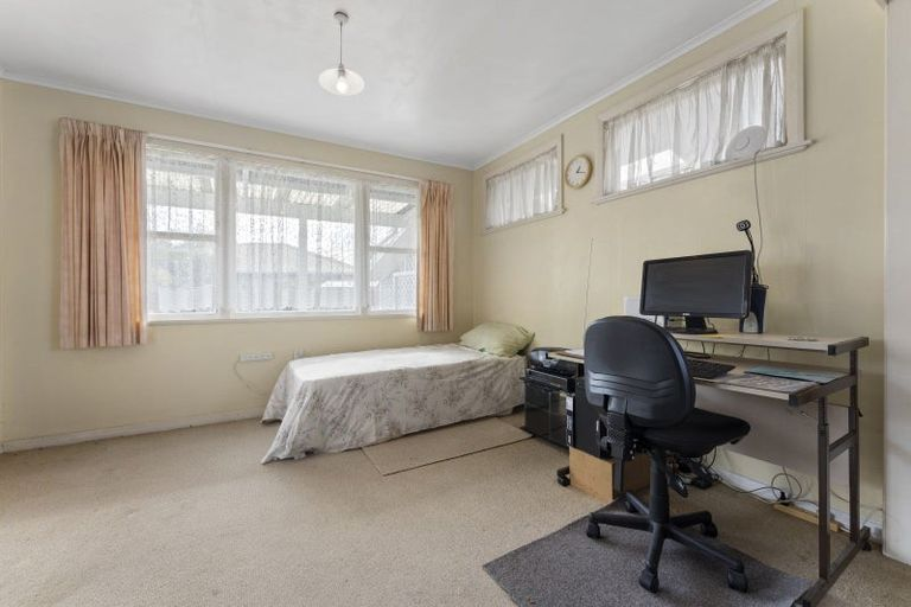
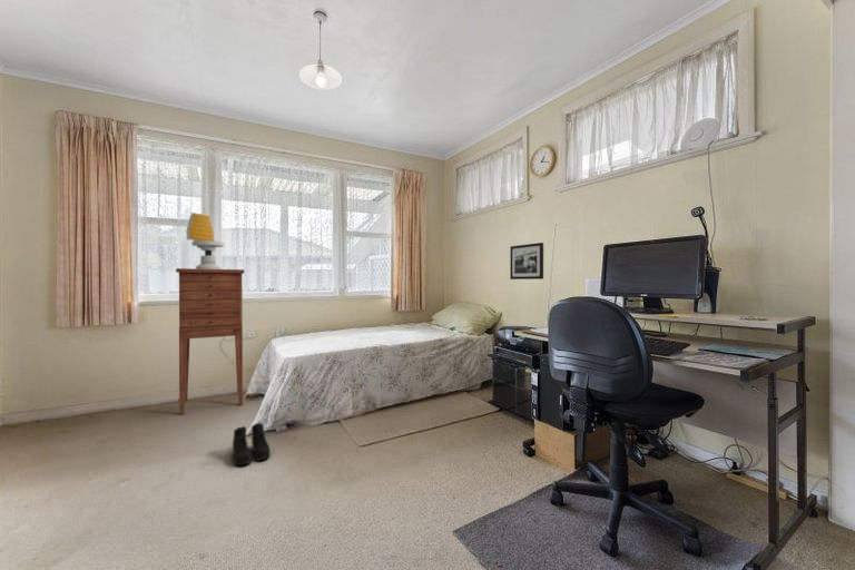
+ boots (253, 441)
+ picture frame (525, 262)
+ chair (205, 240)
+ cabinet (212, 336)
